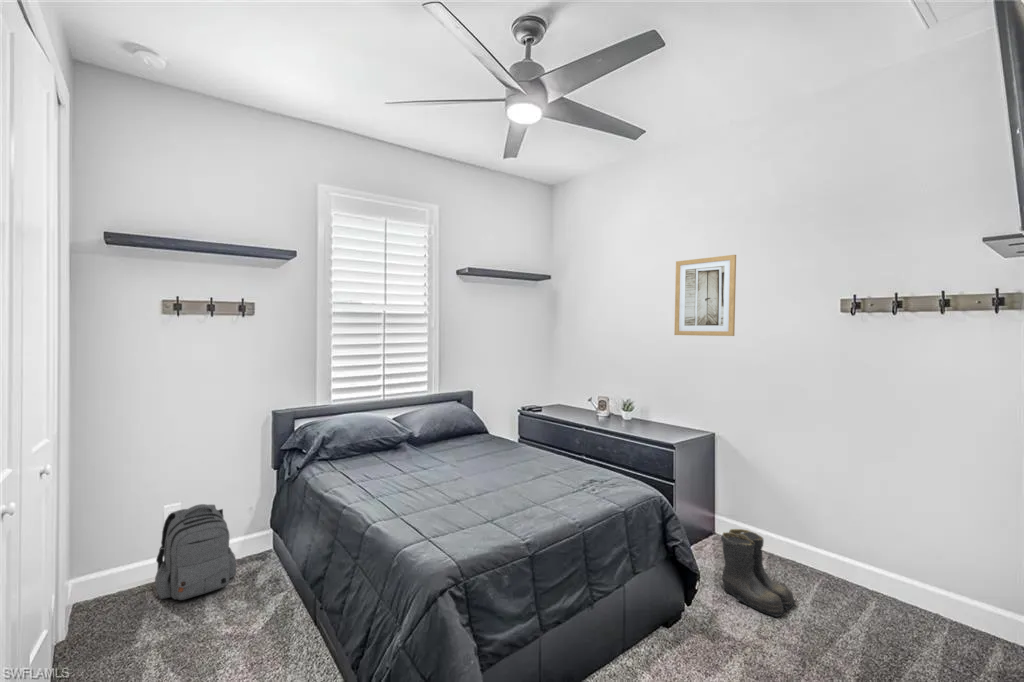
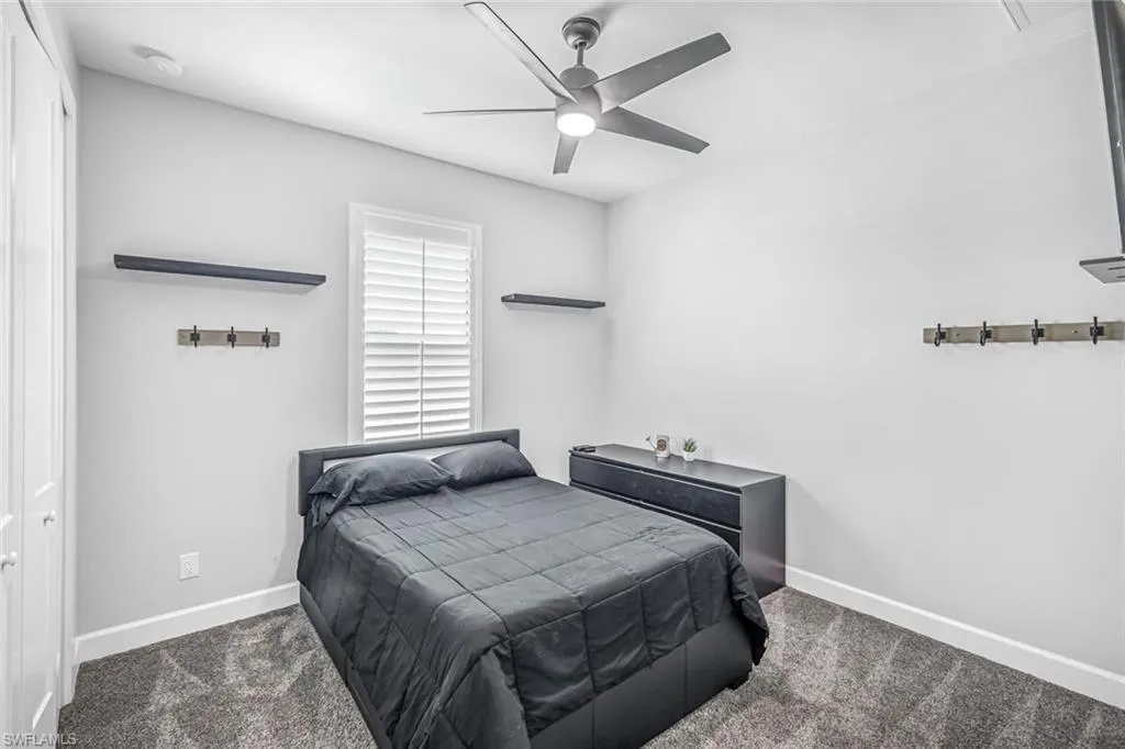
- wall art (703, 296)
- boots (756, 568)
- backpack (197, 544)
